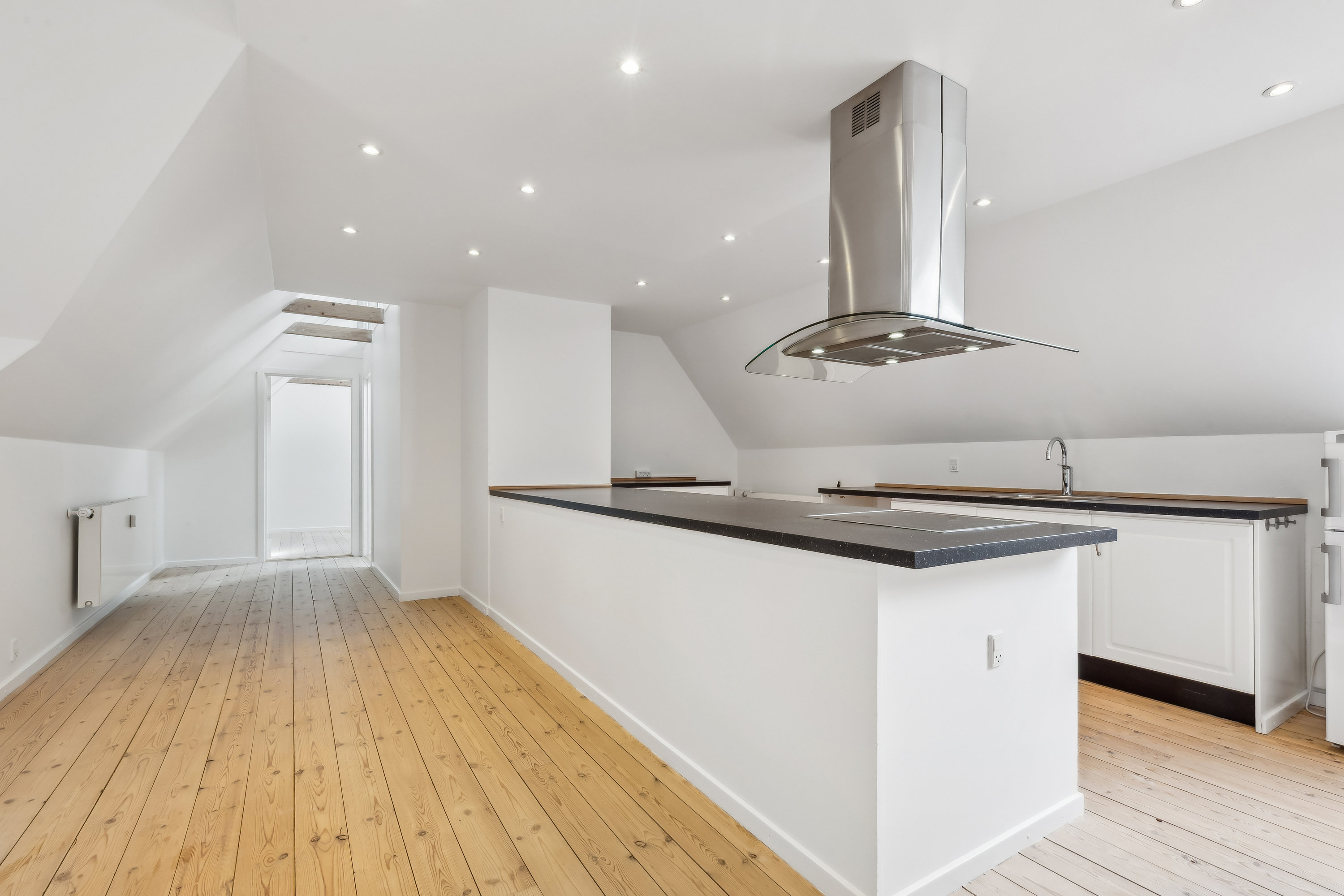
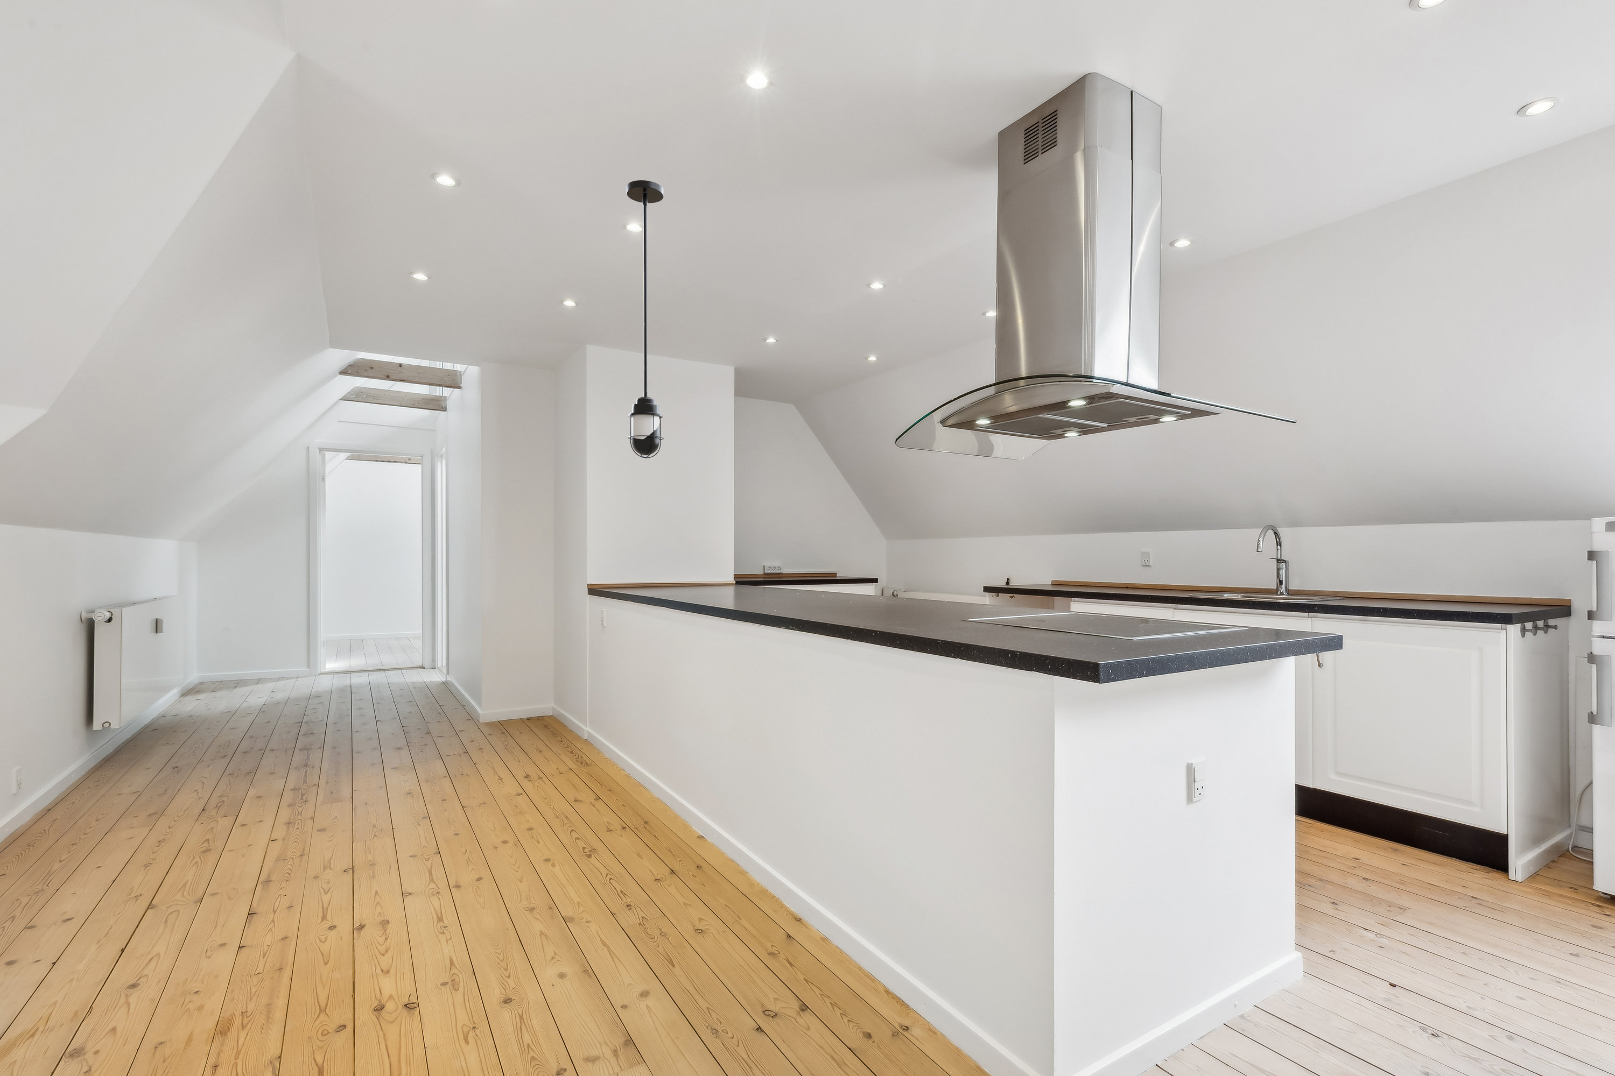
+ light fixture (645, 323)
